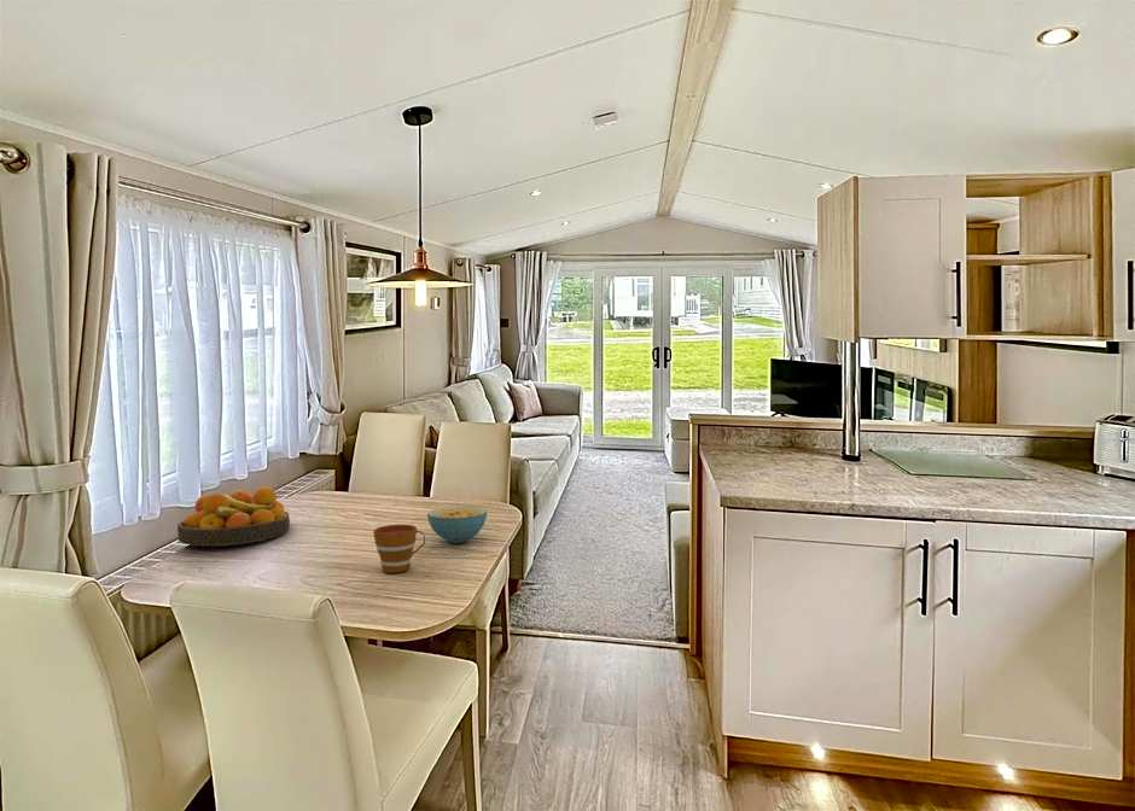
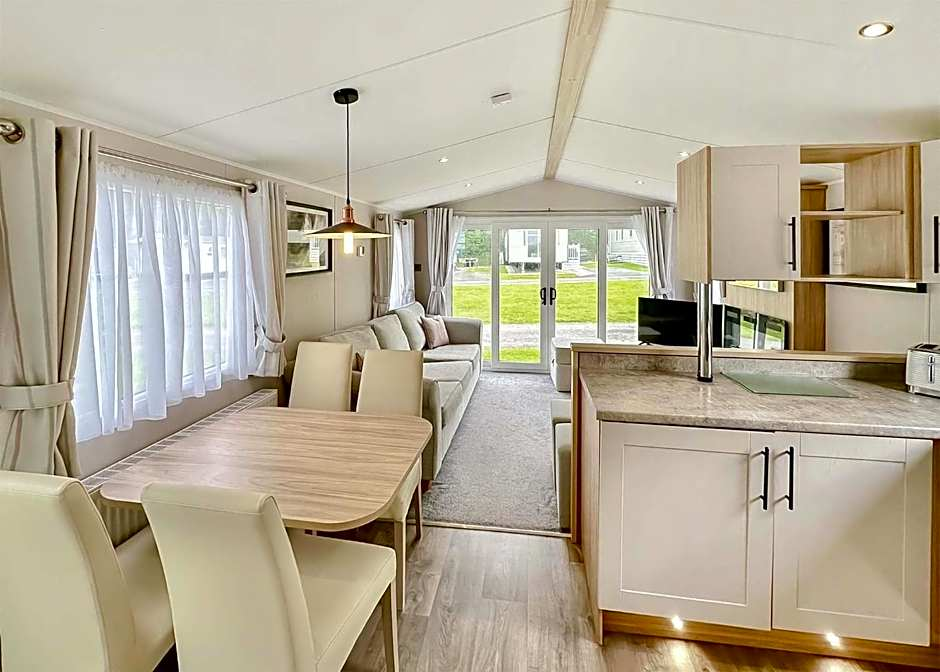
- fruit bowl (234, 512)
- cup (400, 548)
- cereal bowl (458, 525)
